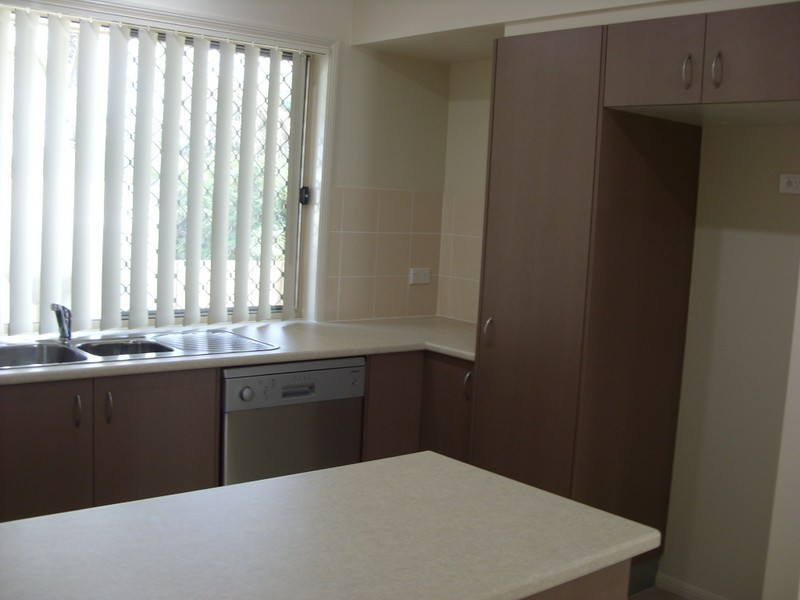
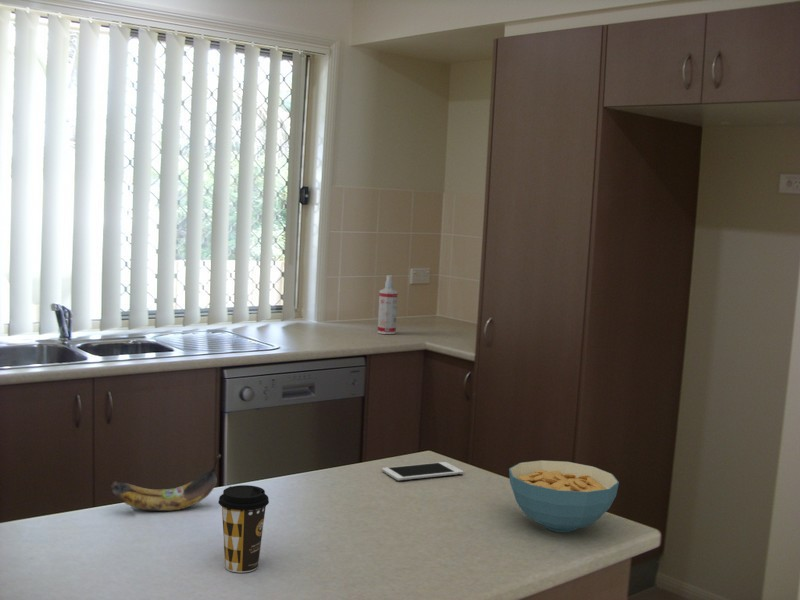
+ spray bottle (387, 304)
+ cereal bowl (561, 501)
+ banana (166, 489)
+ cell phone (422, 470)
+ coffee cup (242, 528)
